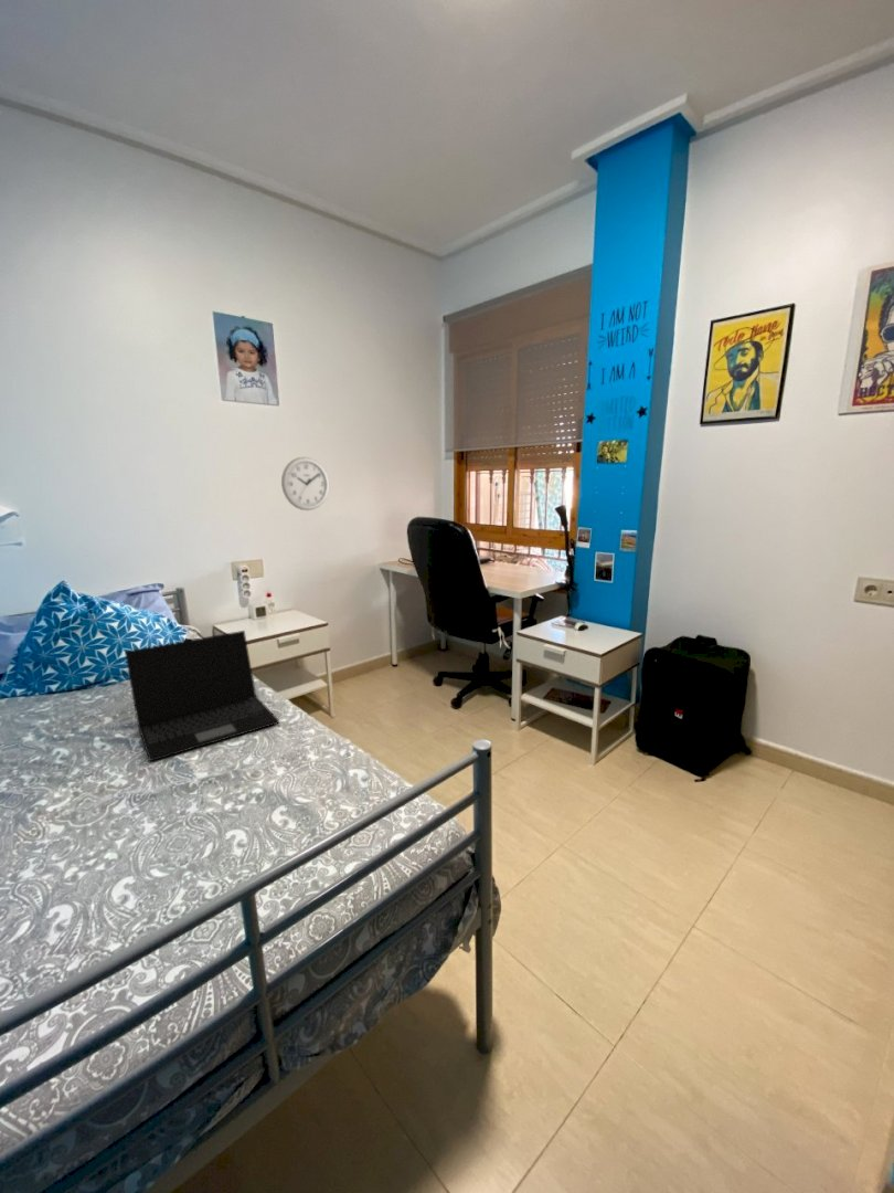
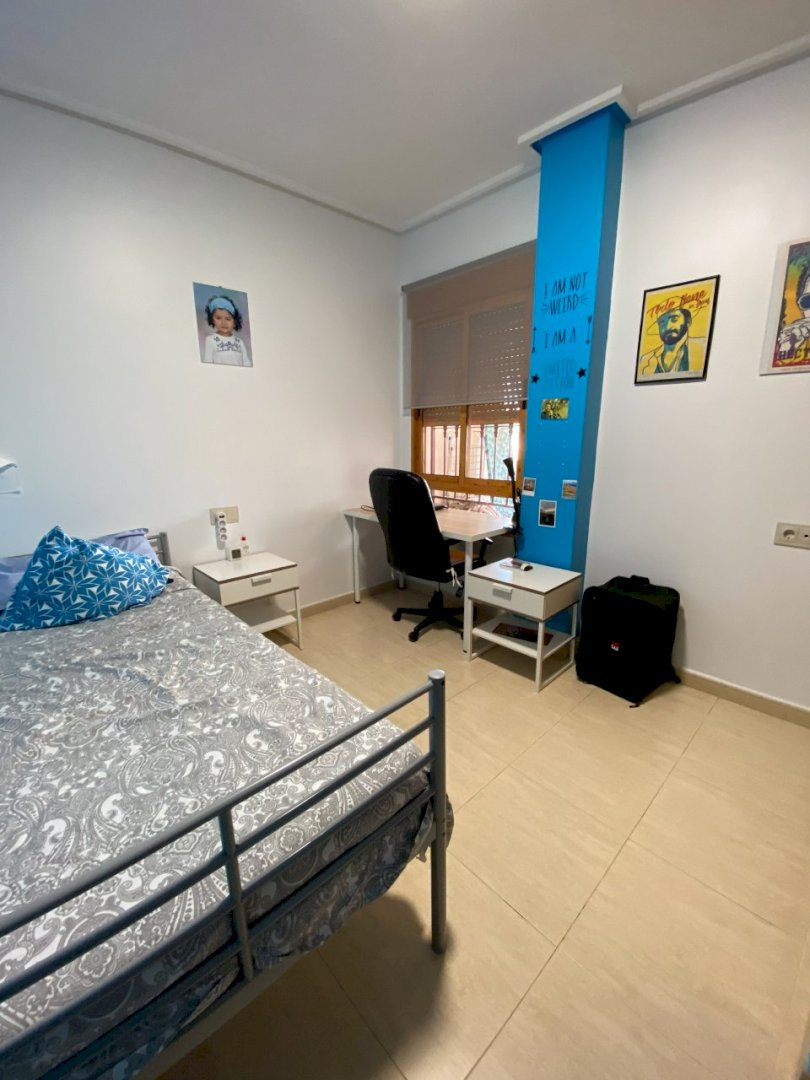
- wall clock (306, 484)
- laptop (202, 687)
